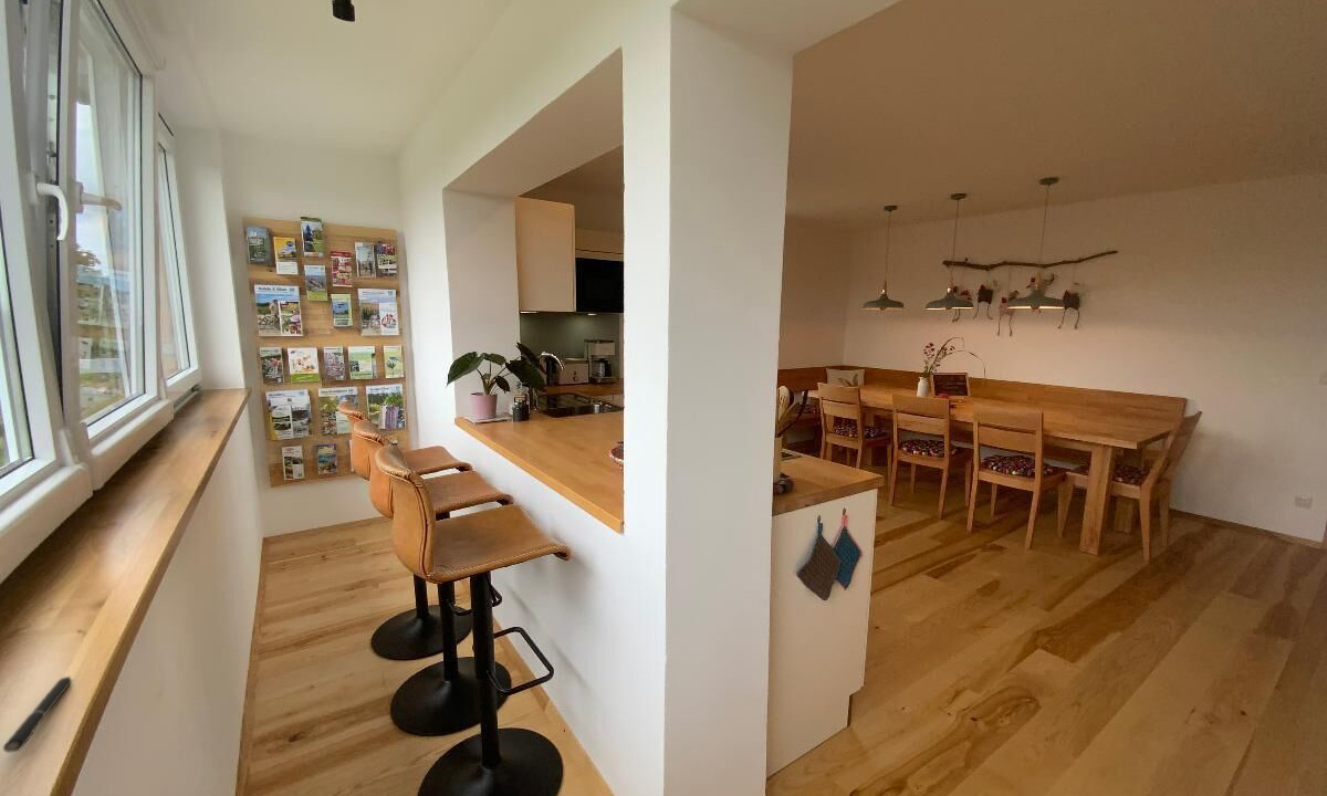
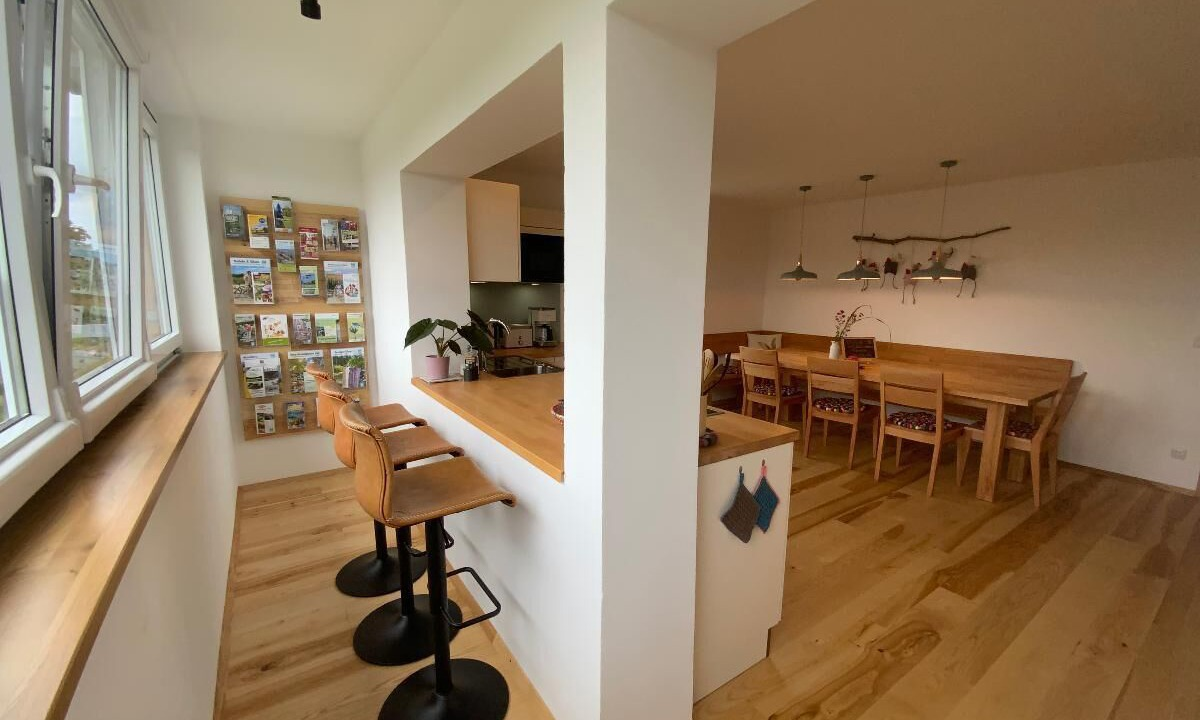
- pen (42, 708)
